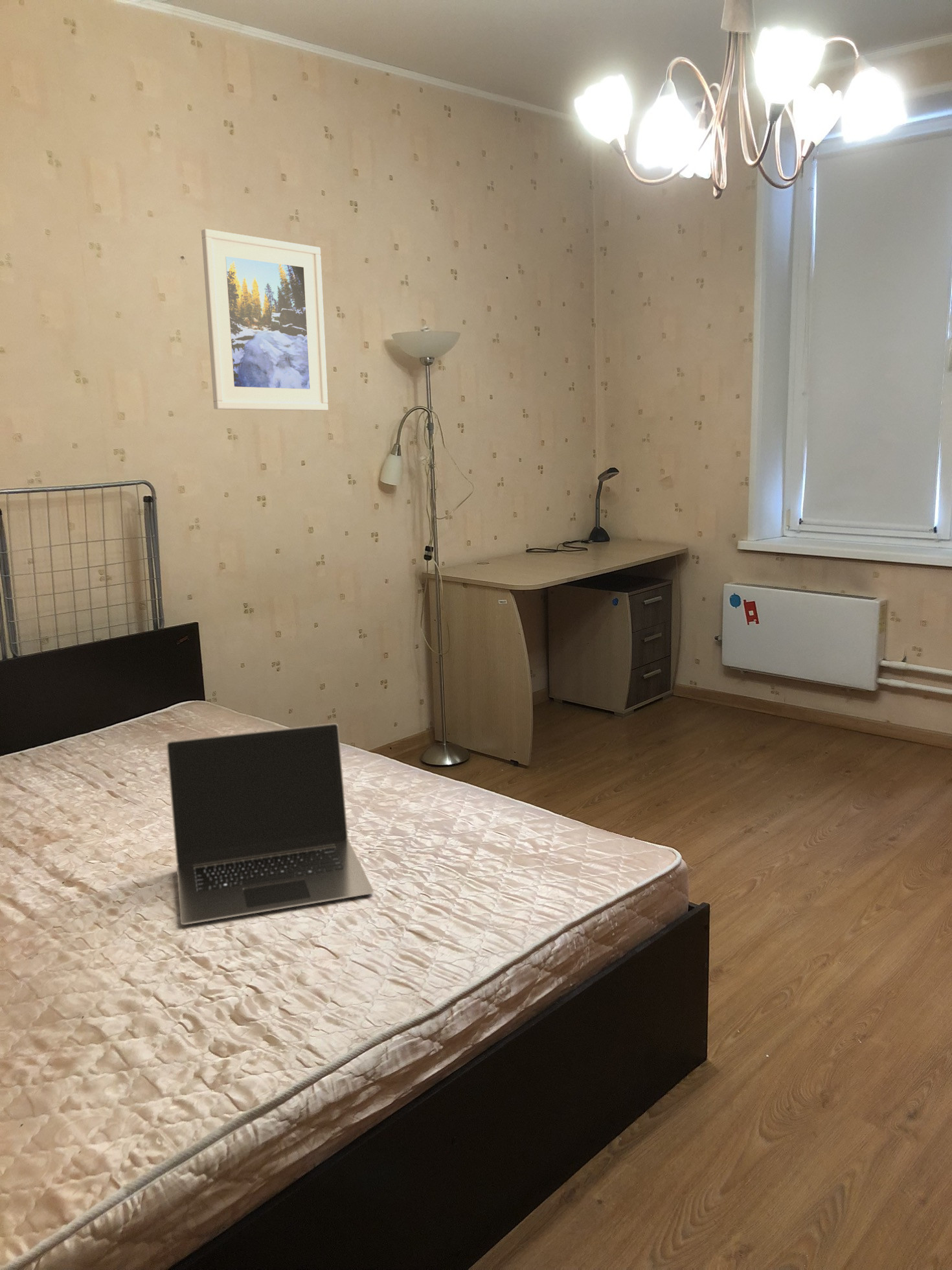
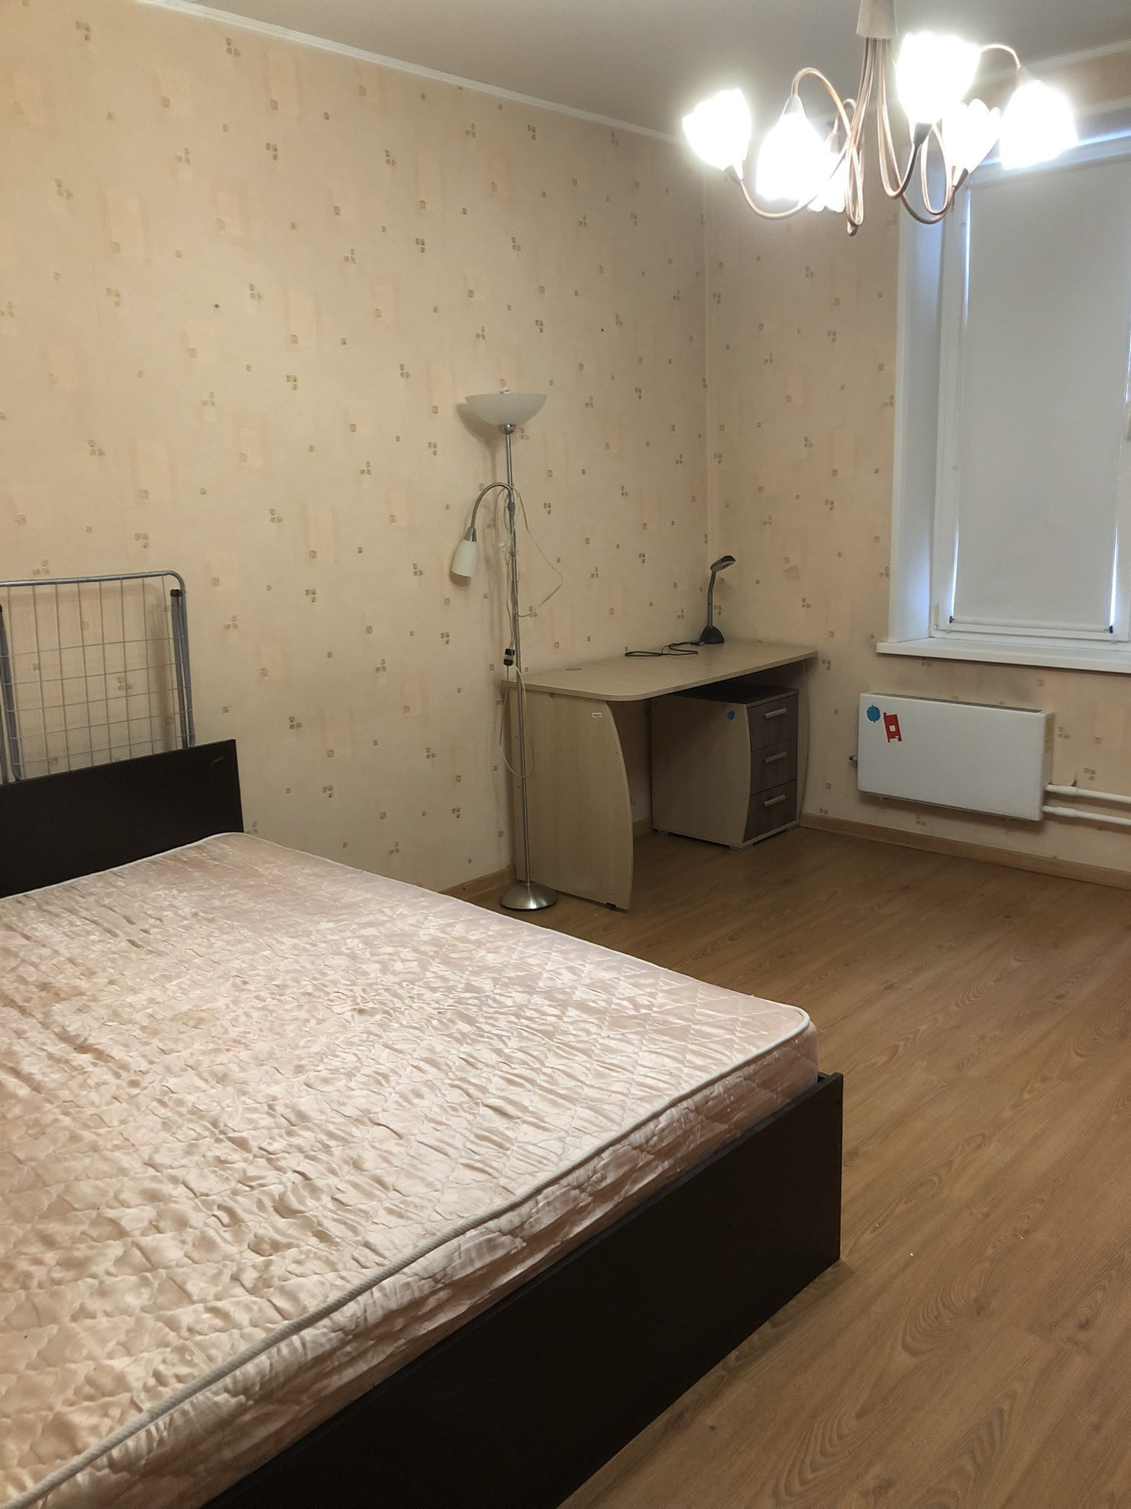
- laptop (266, 815)
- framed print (268, 325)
